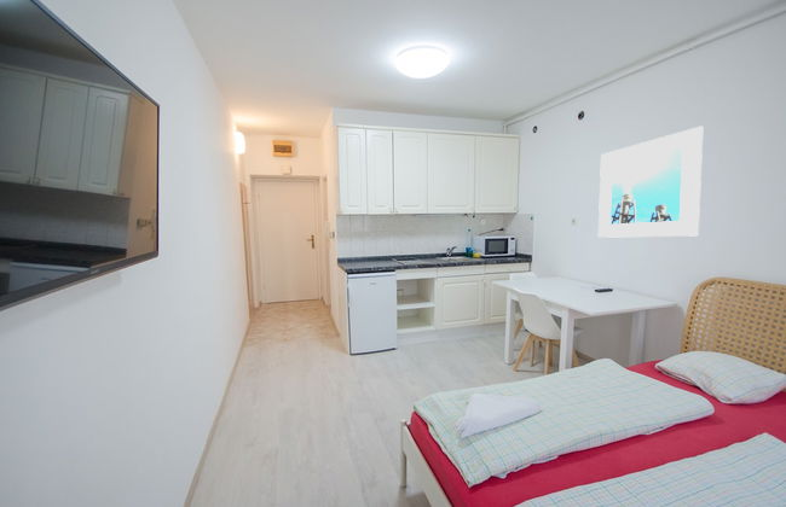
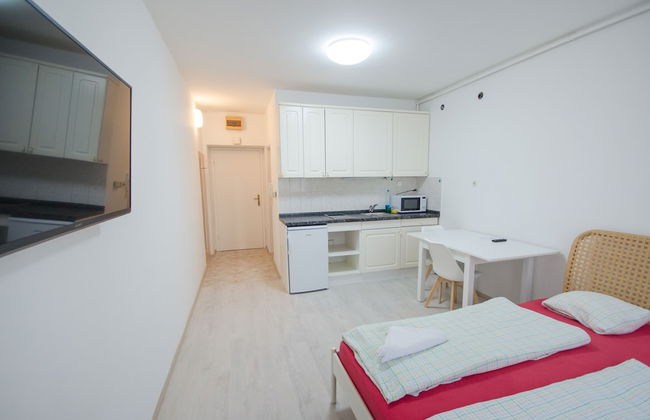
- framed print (642, 190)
